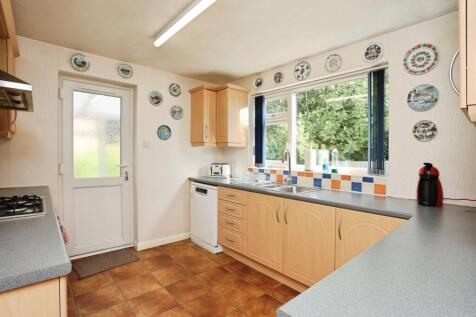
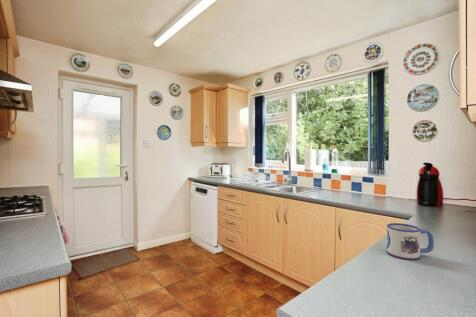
+ mug (409, 240)
